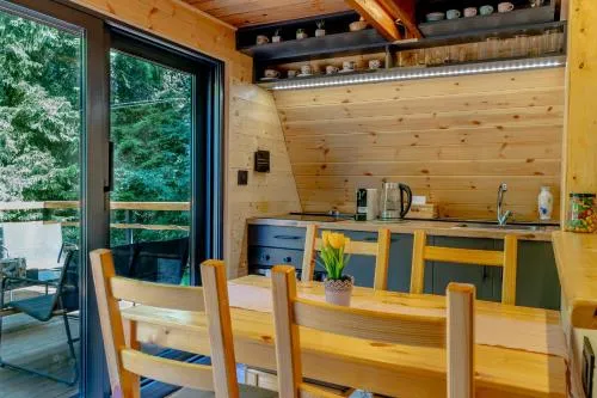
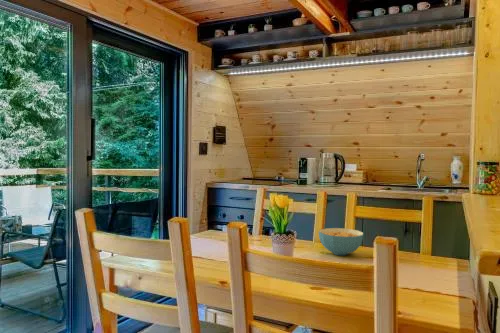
+ cereal bowl (340, 243)
